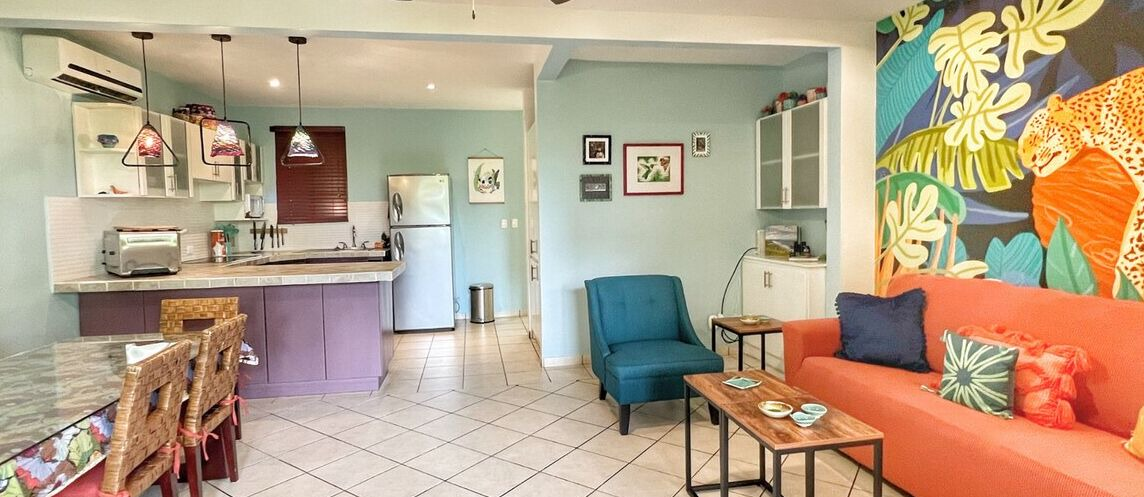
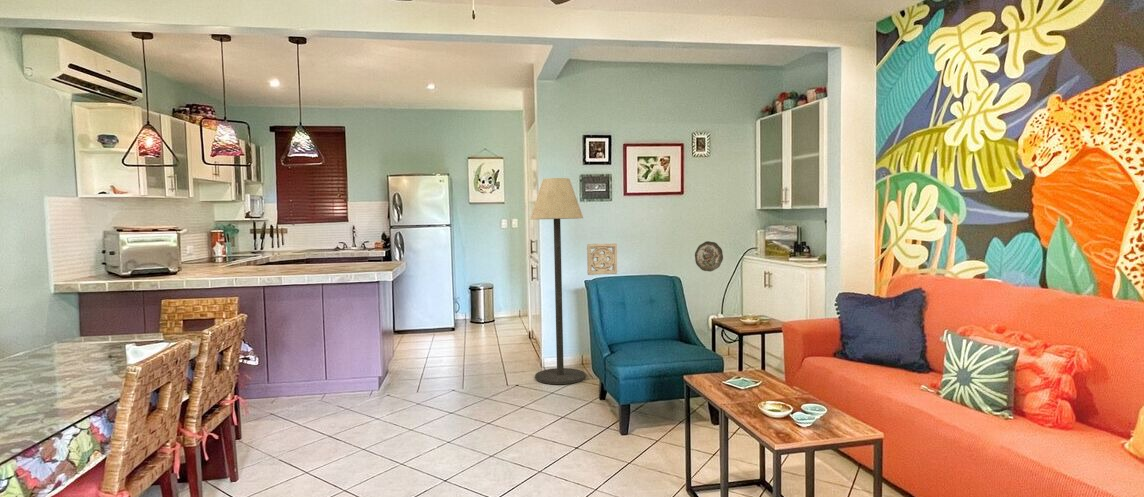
+ wall ornament (601, 259)
+ floor lamp (558, 278)
+ decorative plate (708, 256)
